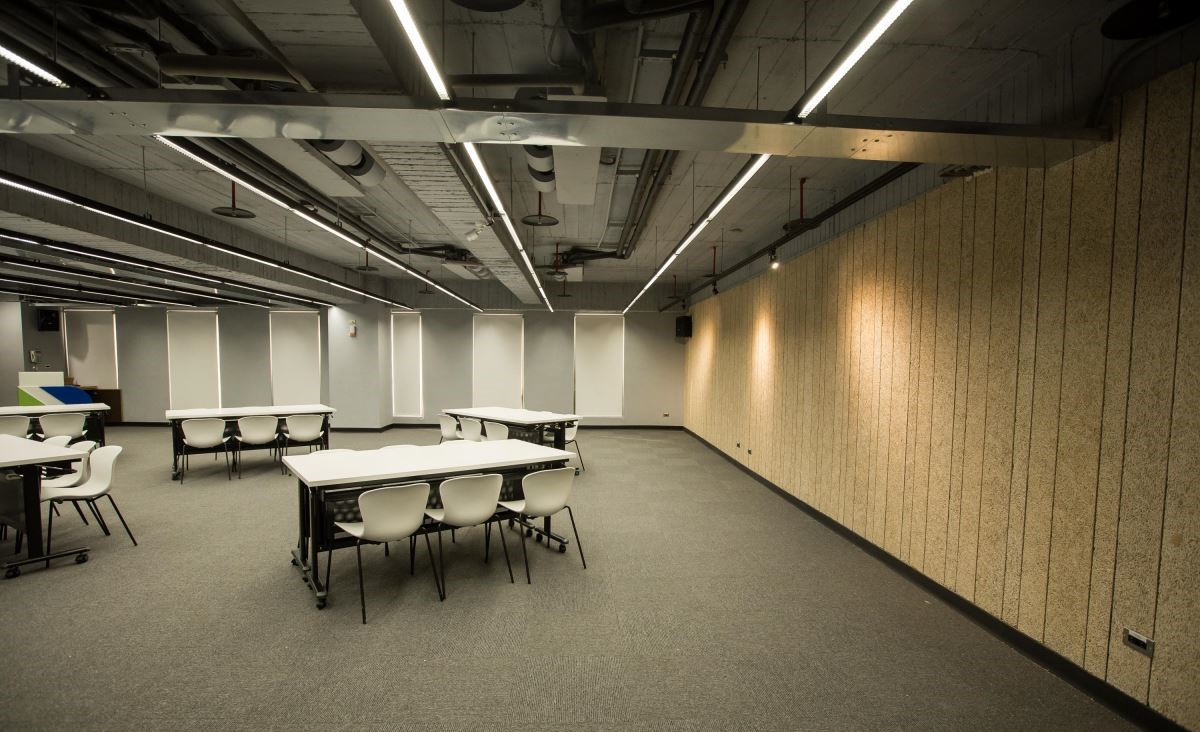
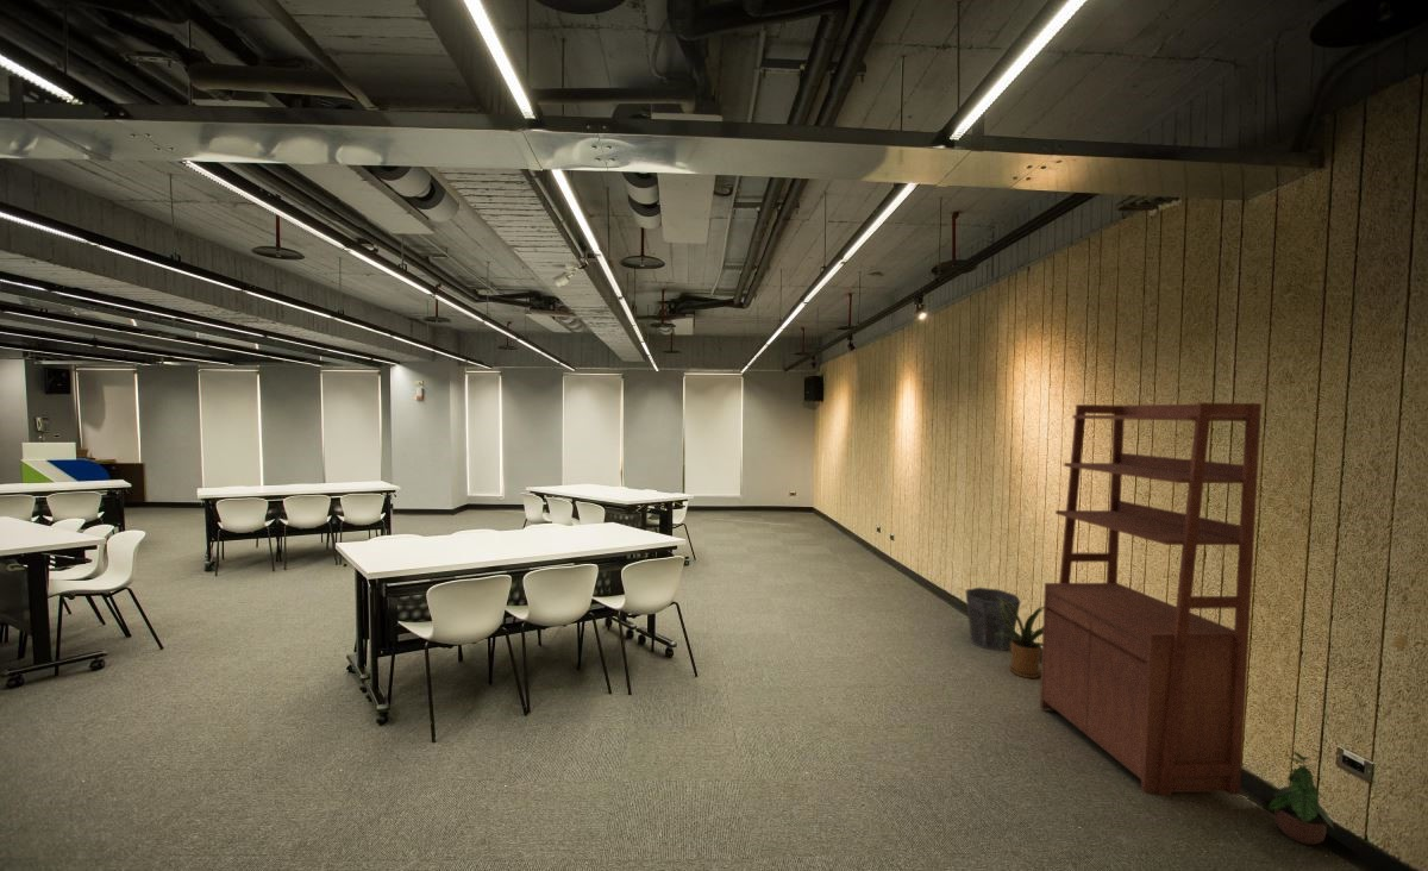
+ house plant (1028, 634)
+ potted plant (1299, 795)
+ waste bin (991, 619)
+ bookshelf (1127, 587)
